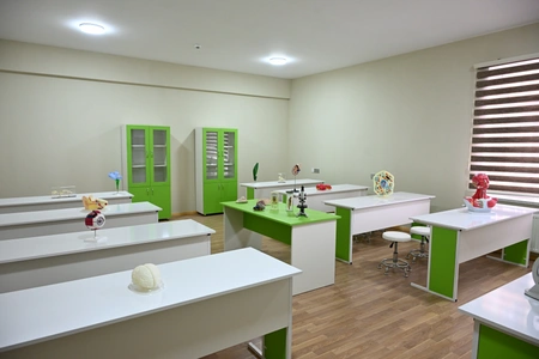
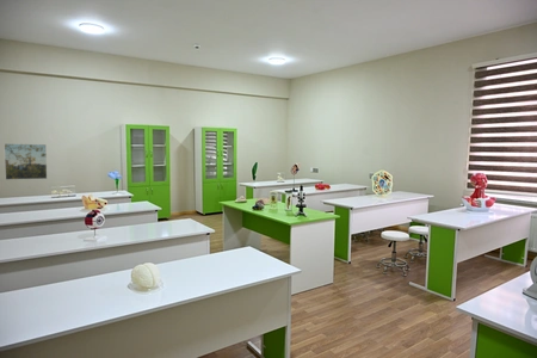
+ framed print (26, 161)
